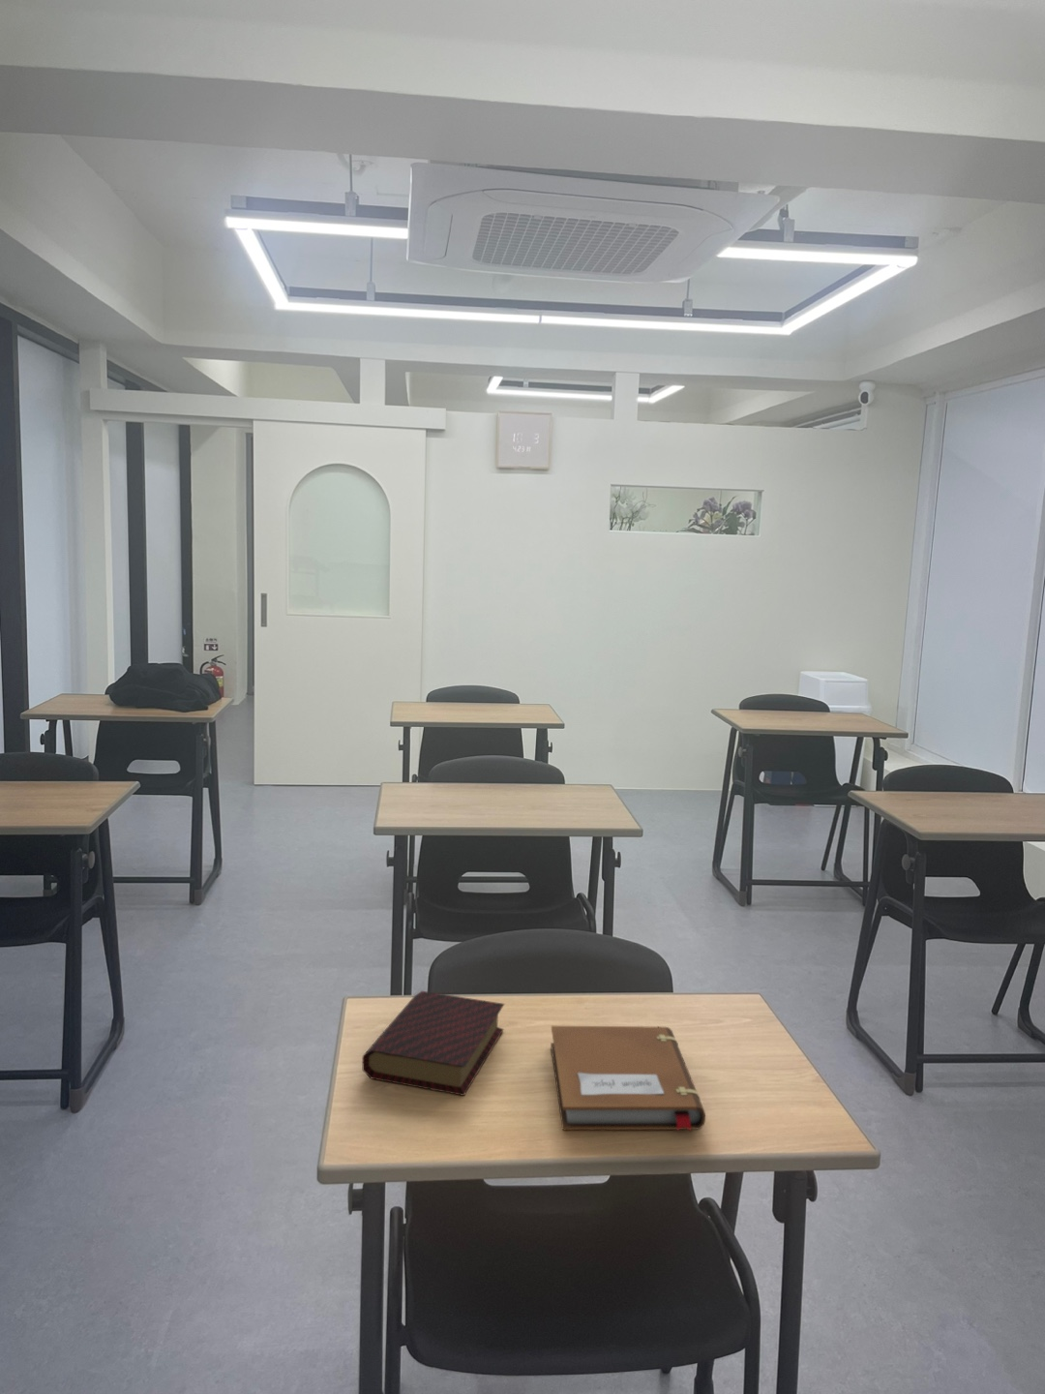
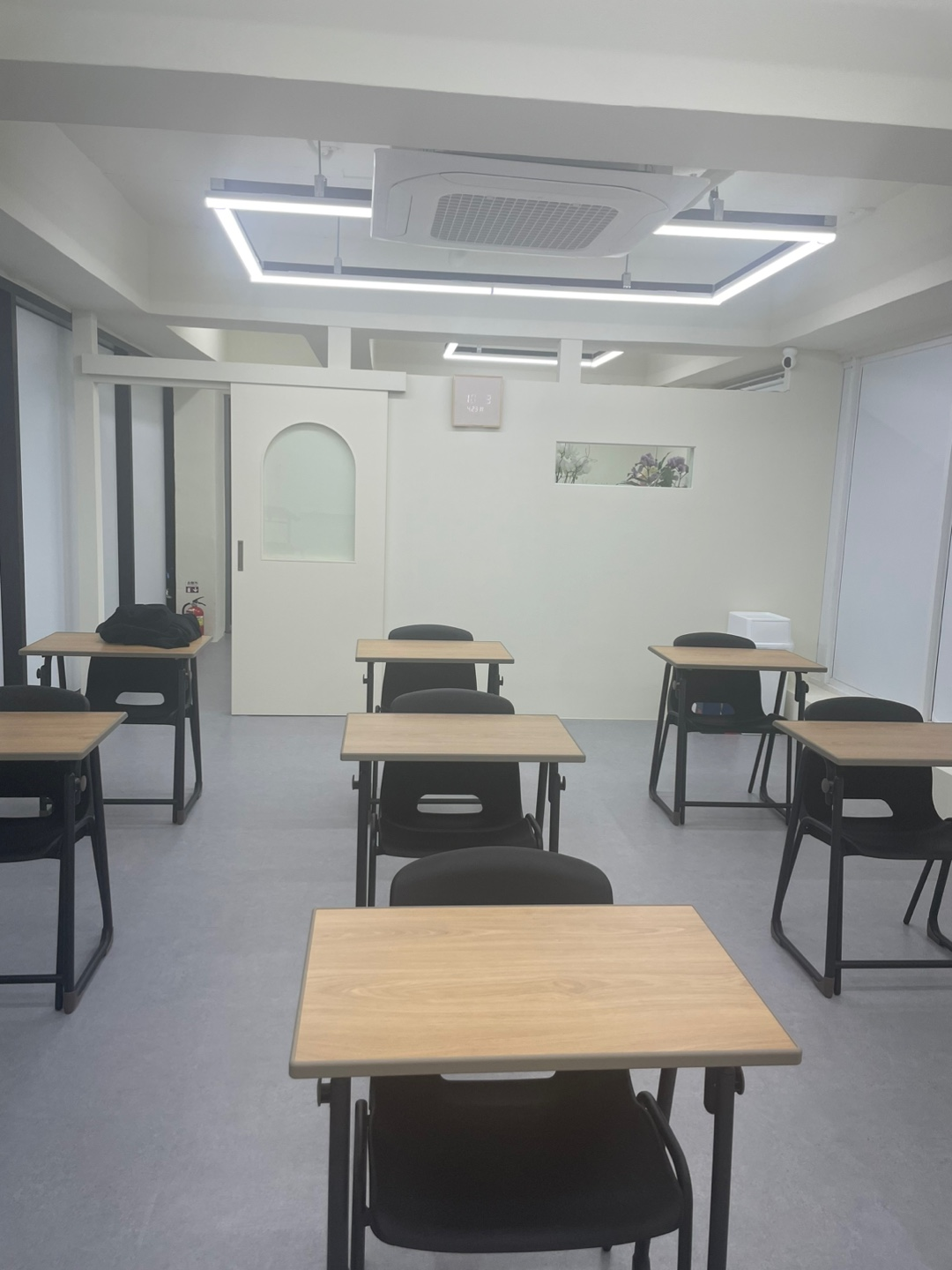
- book (437, 1037)
- notebook (623, 1076)
